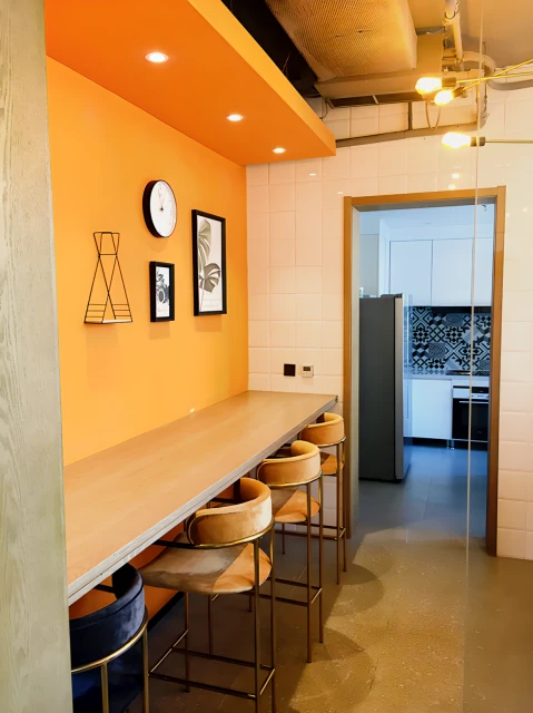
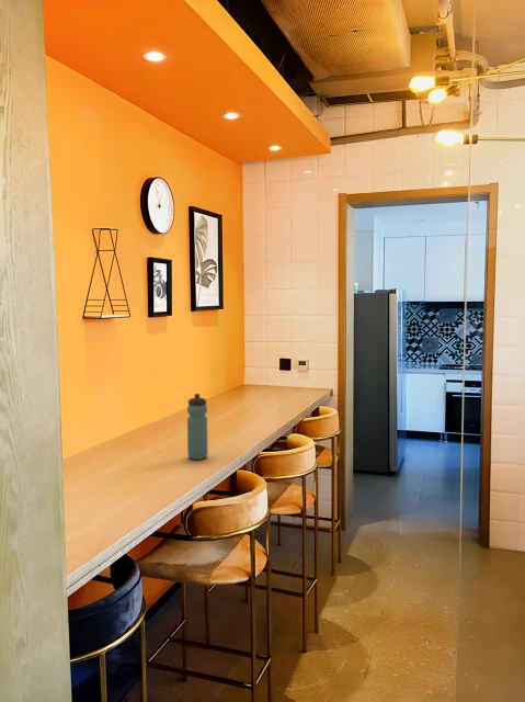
+ water bottle (197, 426)
